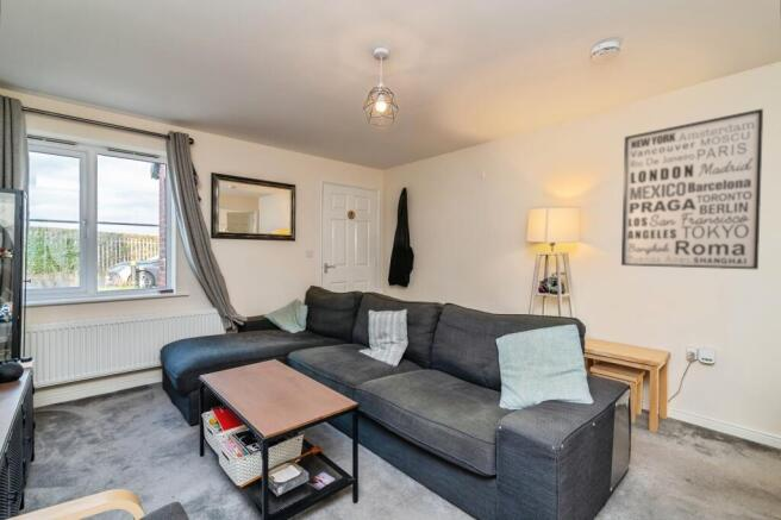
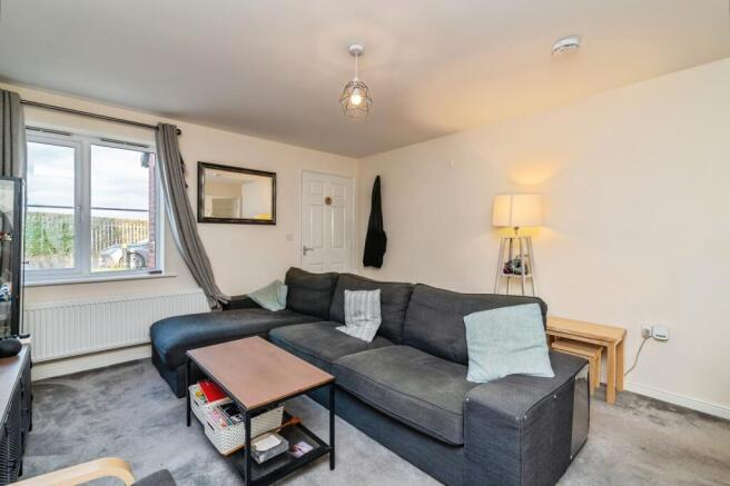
- wall art (685, 195)
